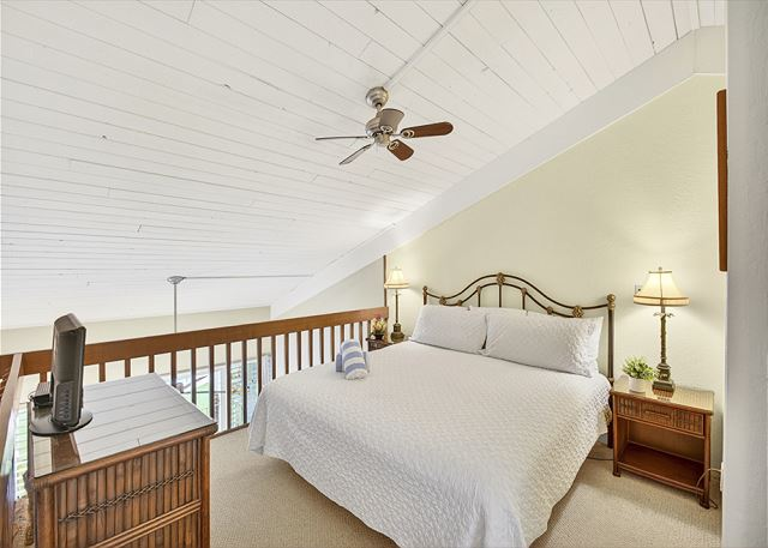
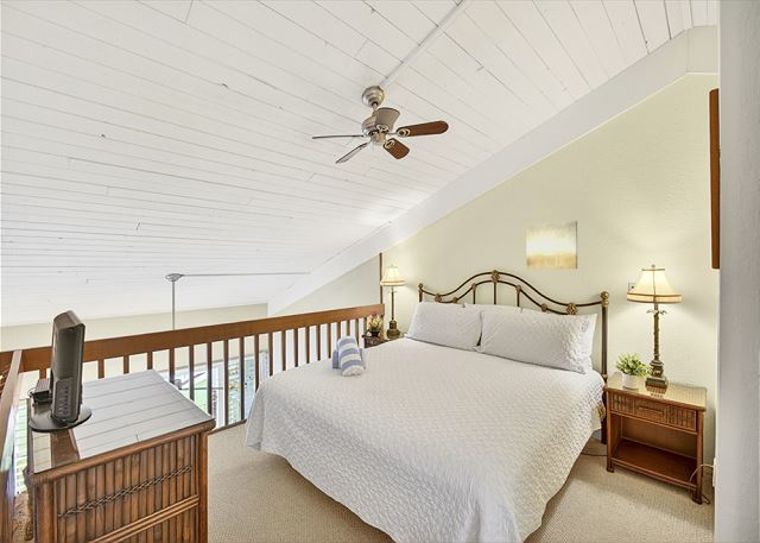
+ wall art (551, 246)
